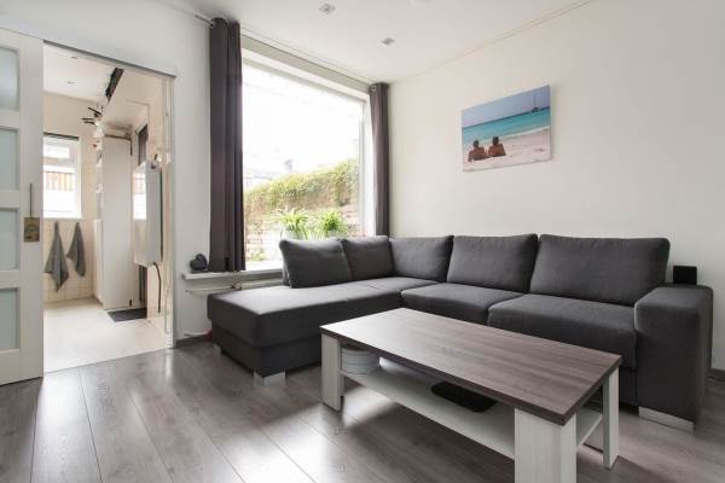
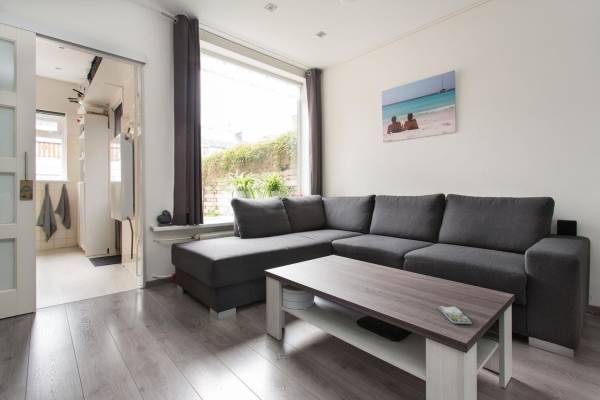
+ smartphone (454, 314)
